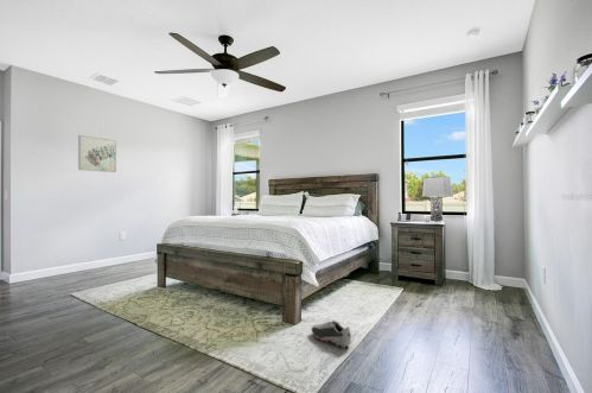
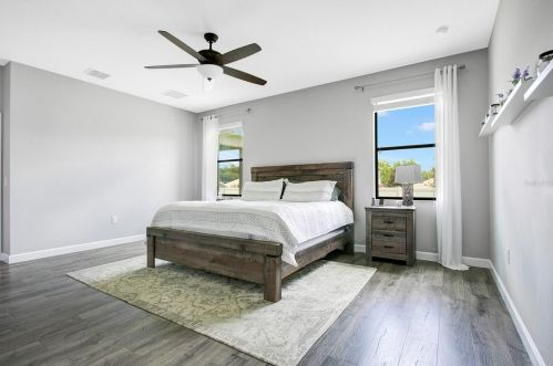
- shoe (330, 330)
- wall art (97, 154)
